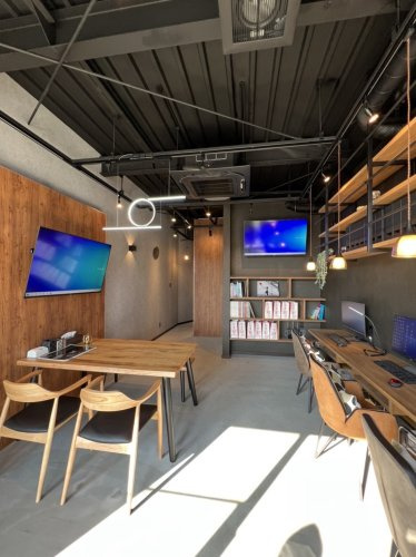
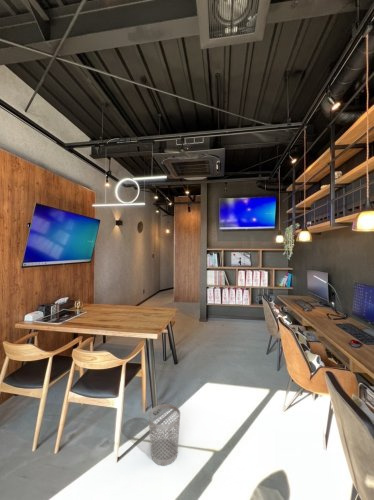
+ wastebasket (164, 434)
